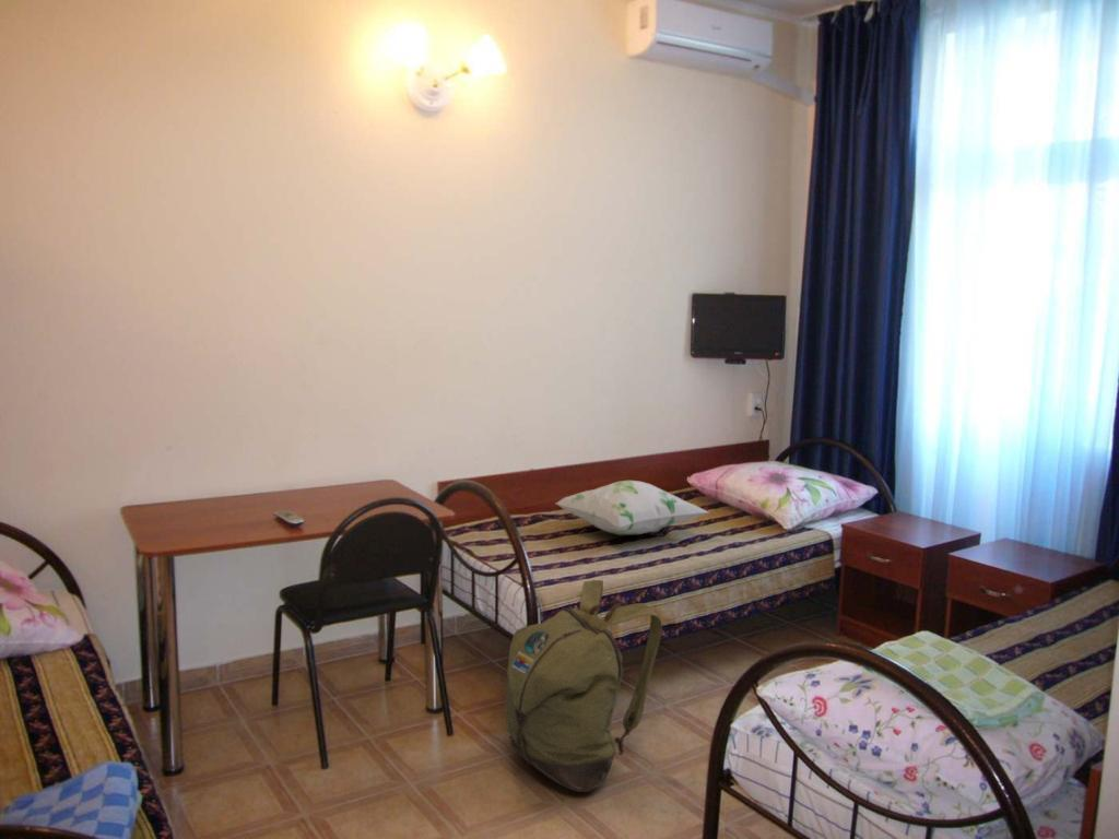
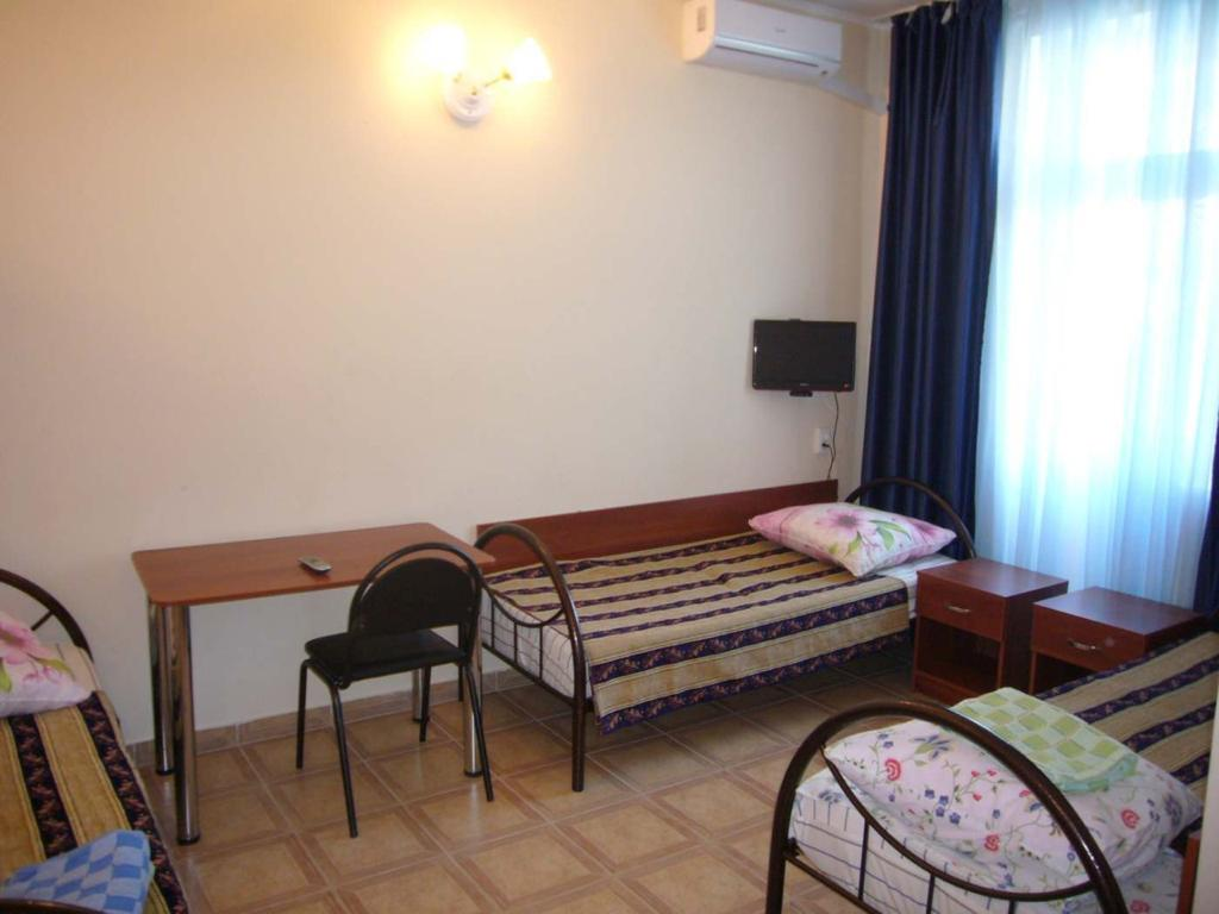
- decorative pillow (629, 507)
- backpack (579, 681)
